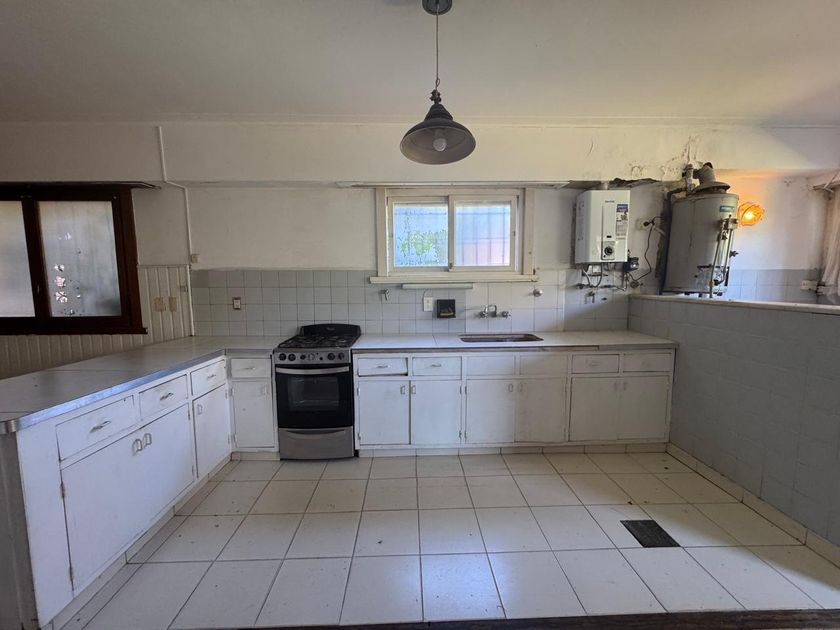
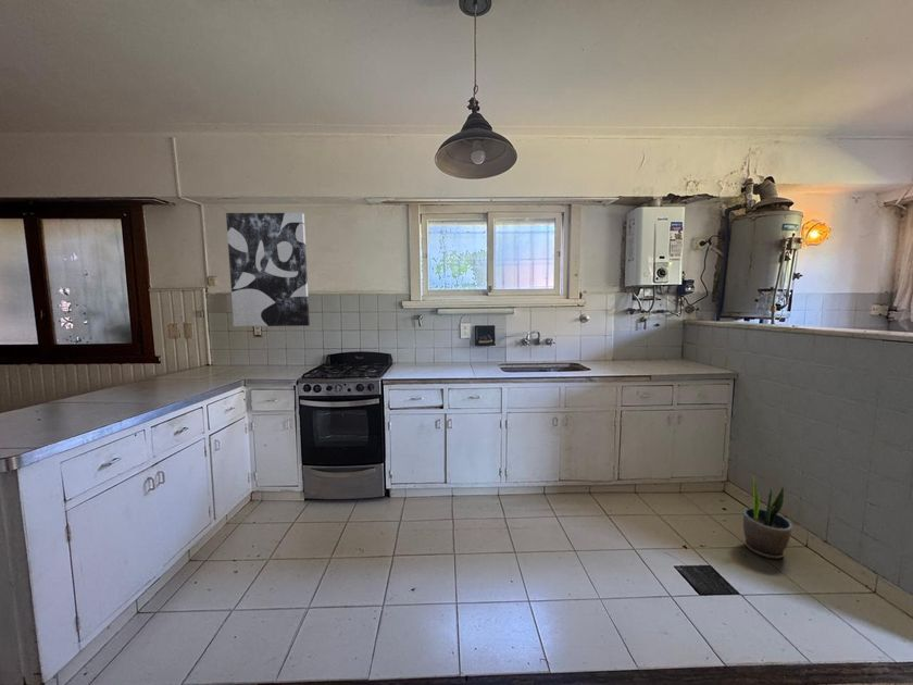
+ wall art (268, 270)
+ potted plant (766, 516)
